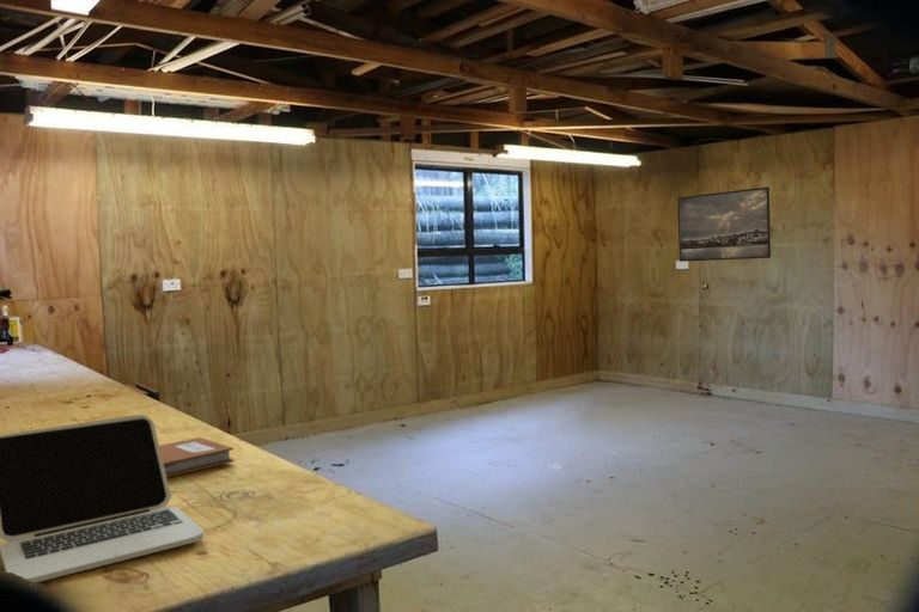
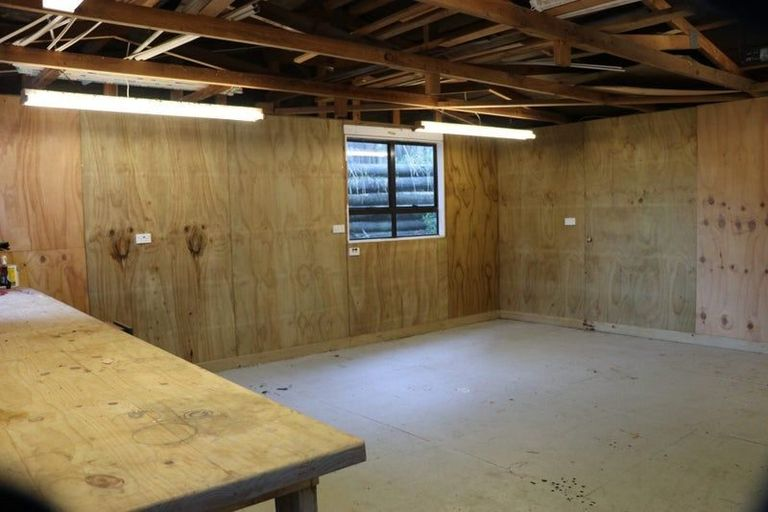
- notebook (171, 458)
- laptop (92, 485)
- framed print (722, 226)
